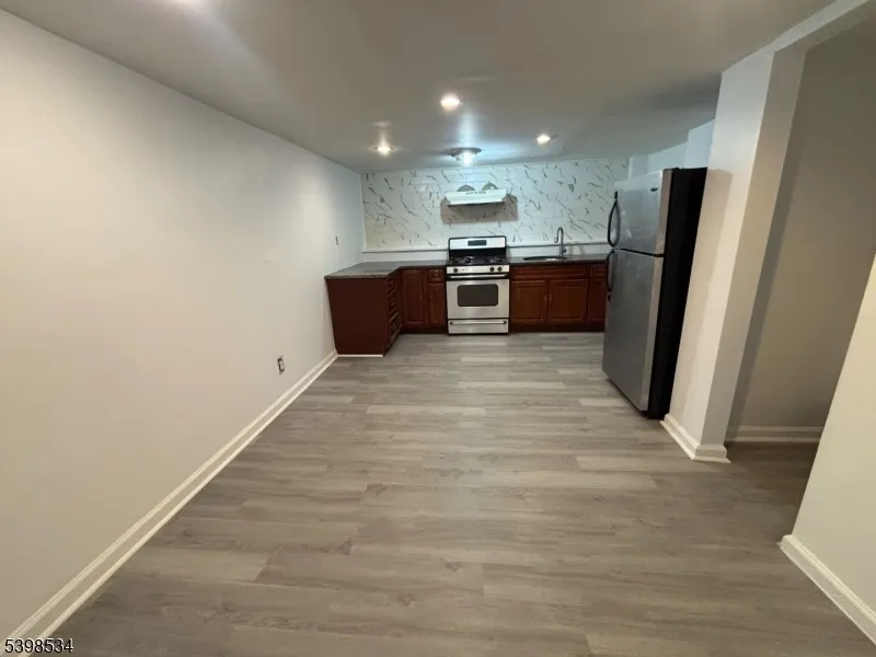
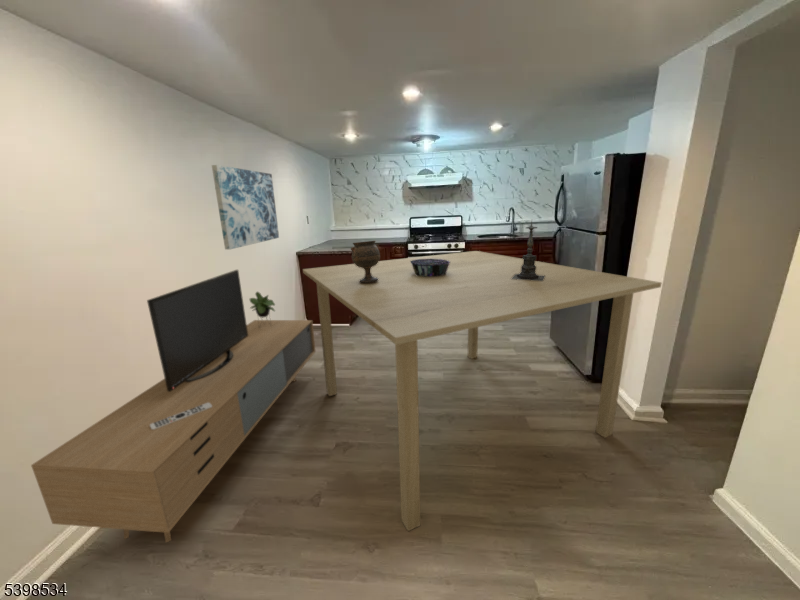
+ decorative bowl (429, 267)
+ media console (221, 363)
+ goblet (366, 261)
+ dining table (452, 332)
+ wall art (250, 207)
+ candle holder (530, 248)
